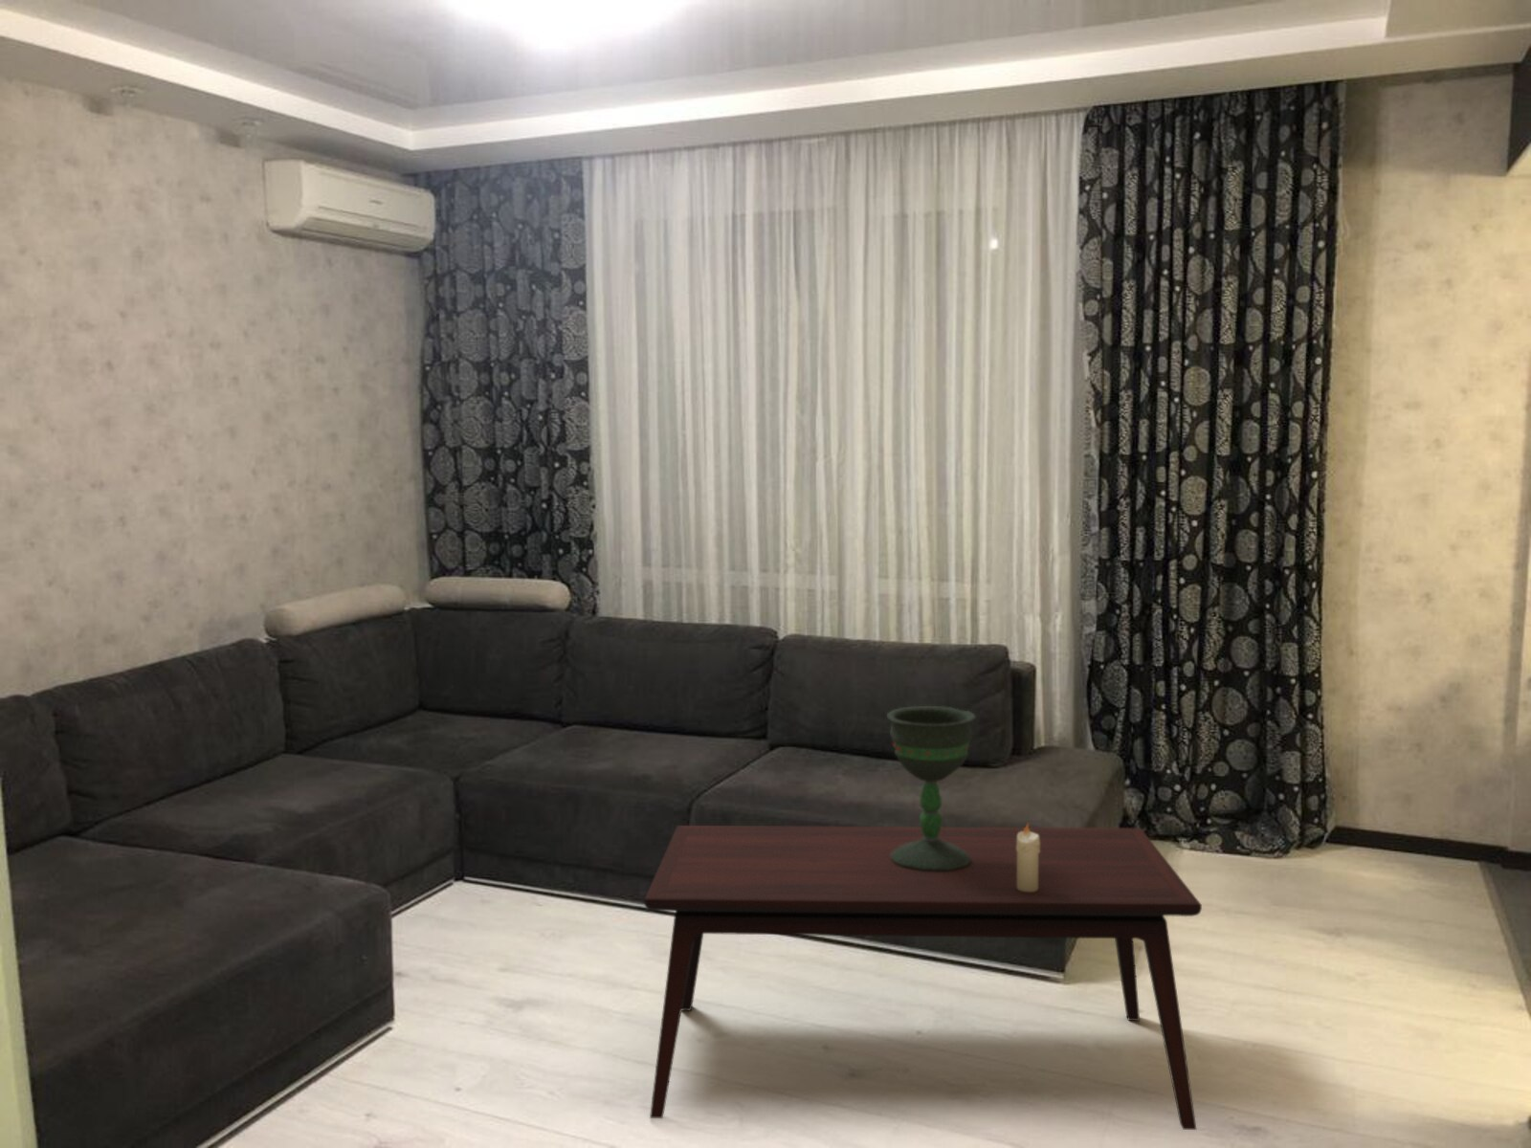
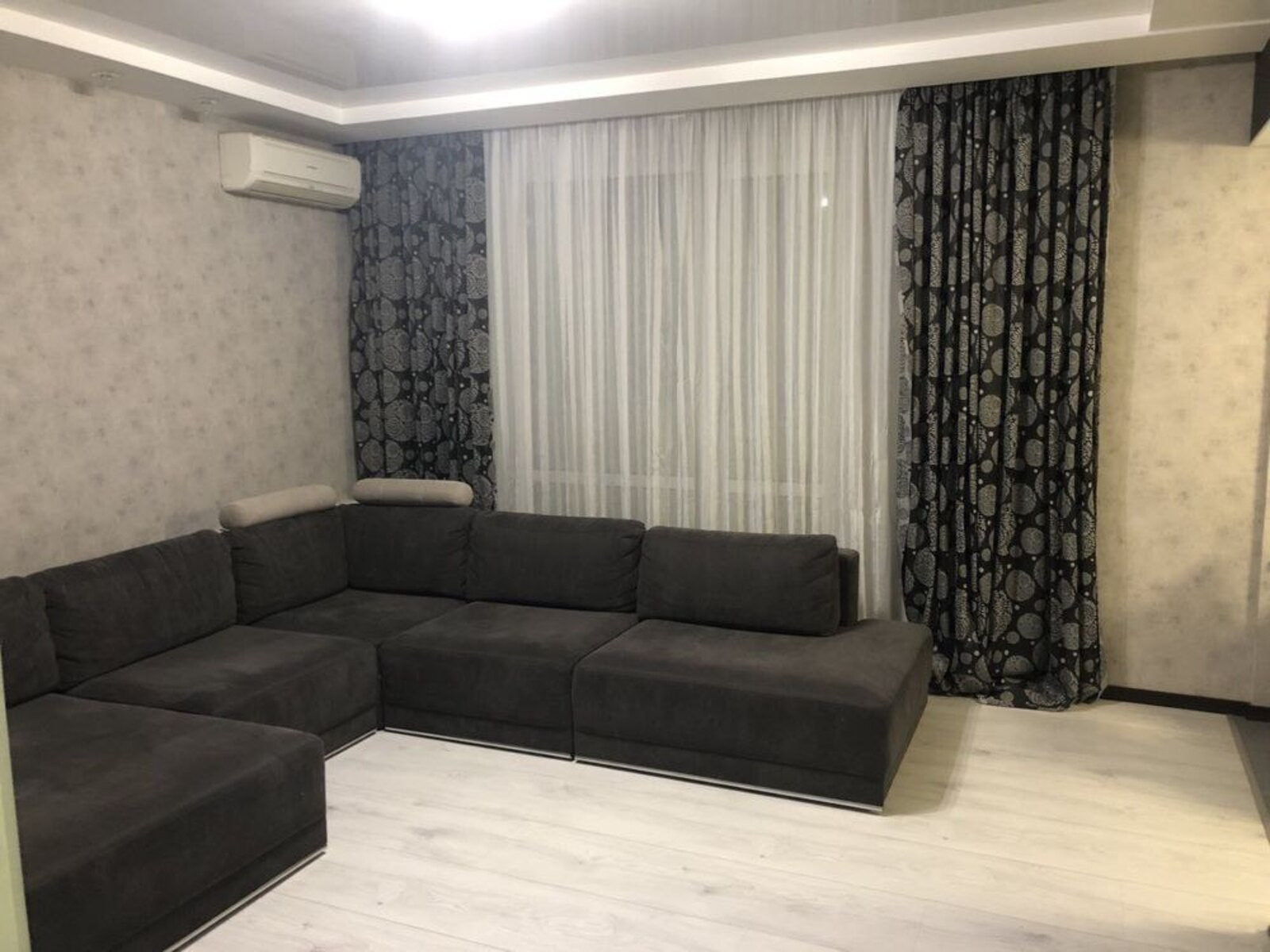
- chalice (931, 785)
- coffee table (911, 936)
- candle (1027, 854)
